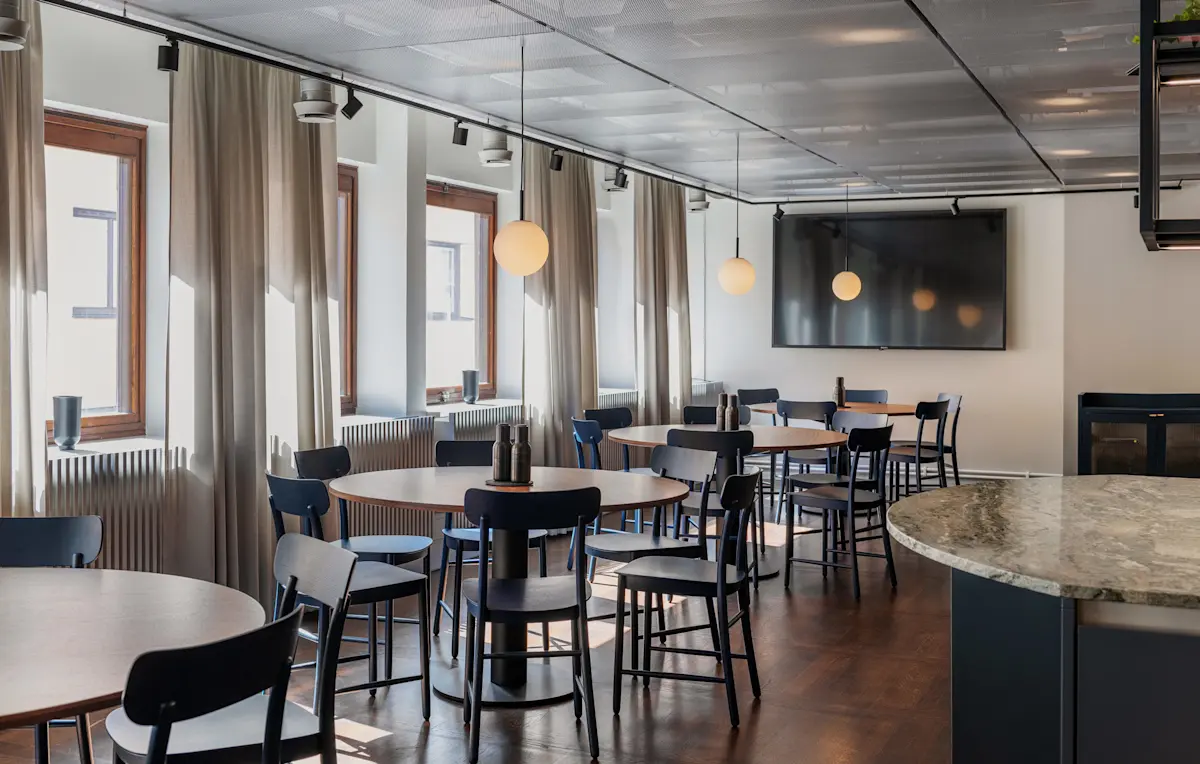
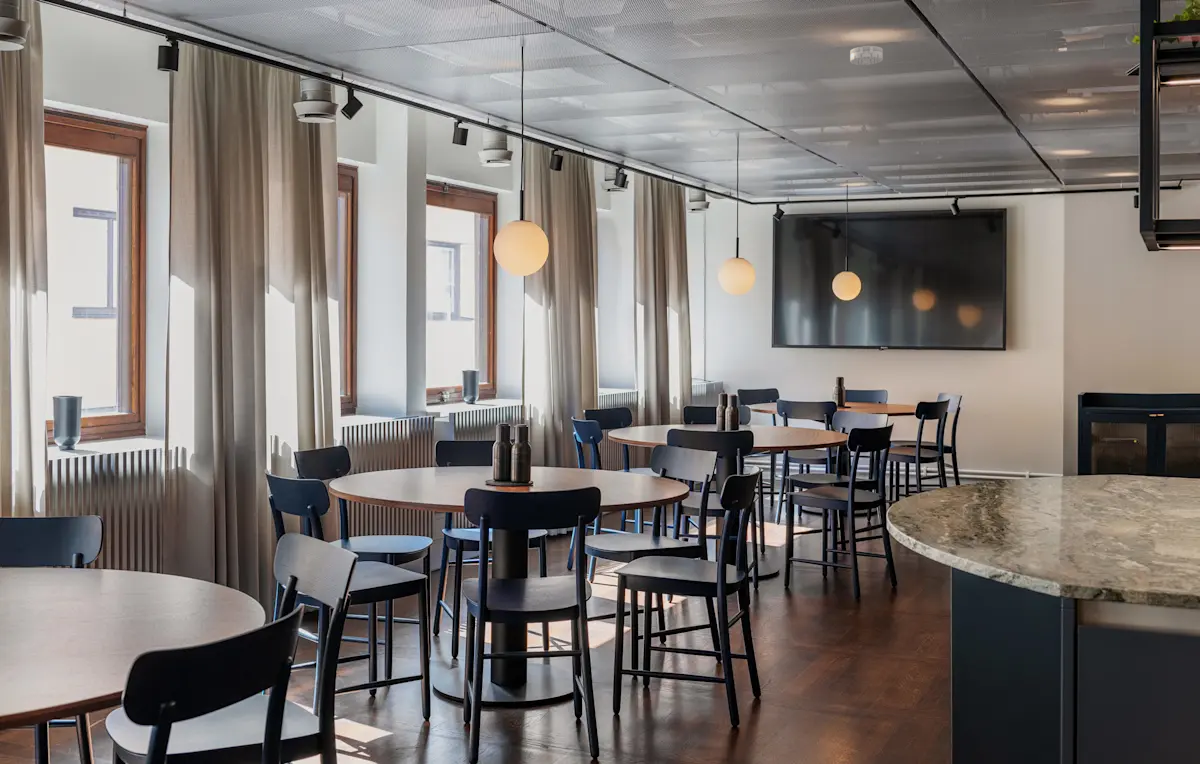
+ smoke detector (866, 54)
